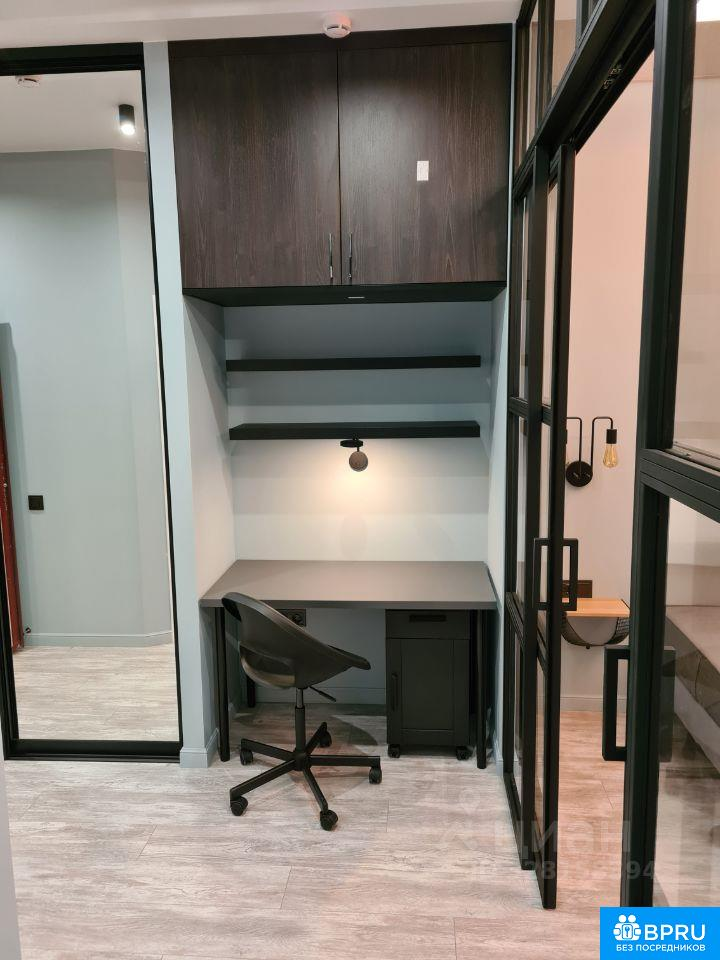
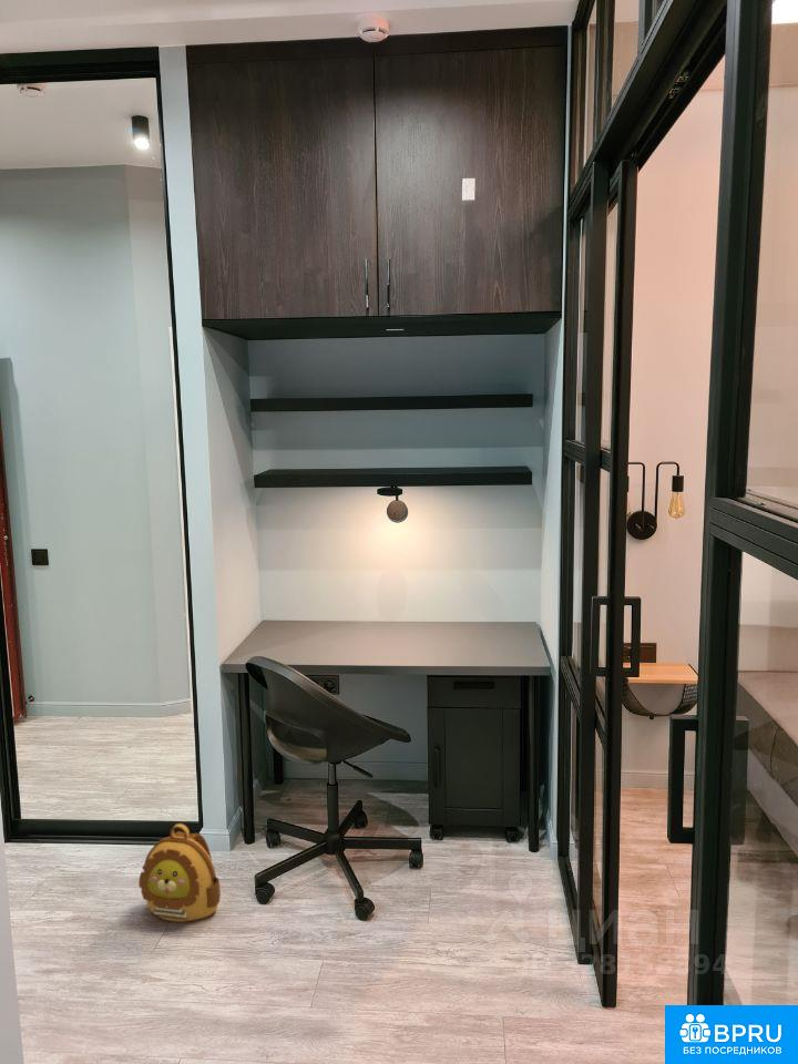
+ backpack (181, 867)
